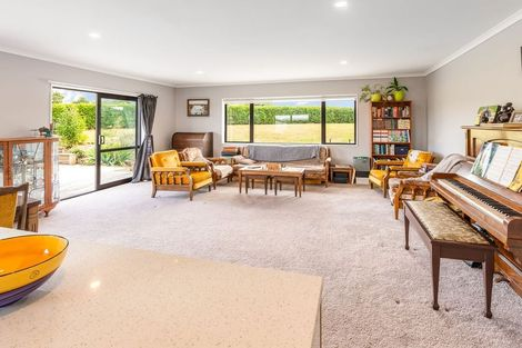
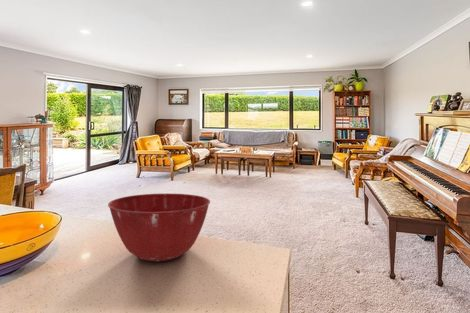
+ mixing bowl (161, 226)
